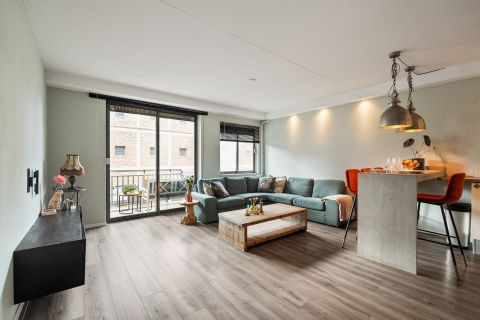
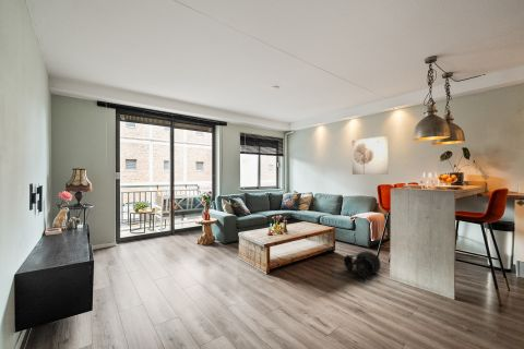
+ tactical helmet (361, 264)
+ wall art (369, 156)
